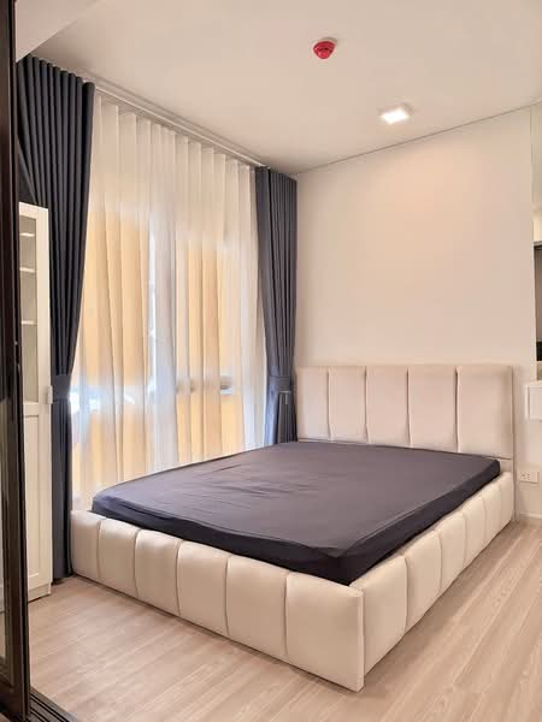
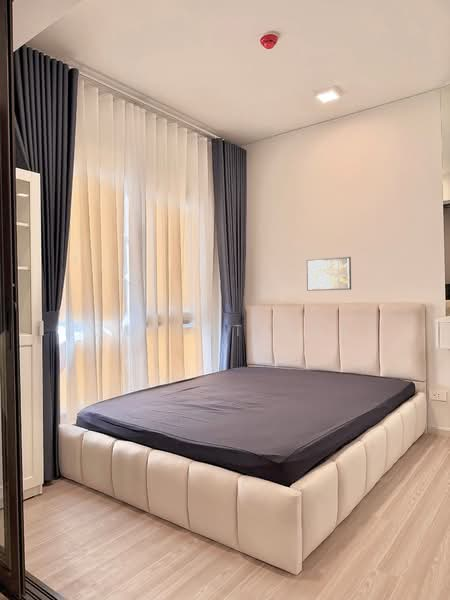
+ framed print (328, 274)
